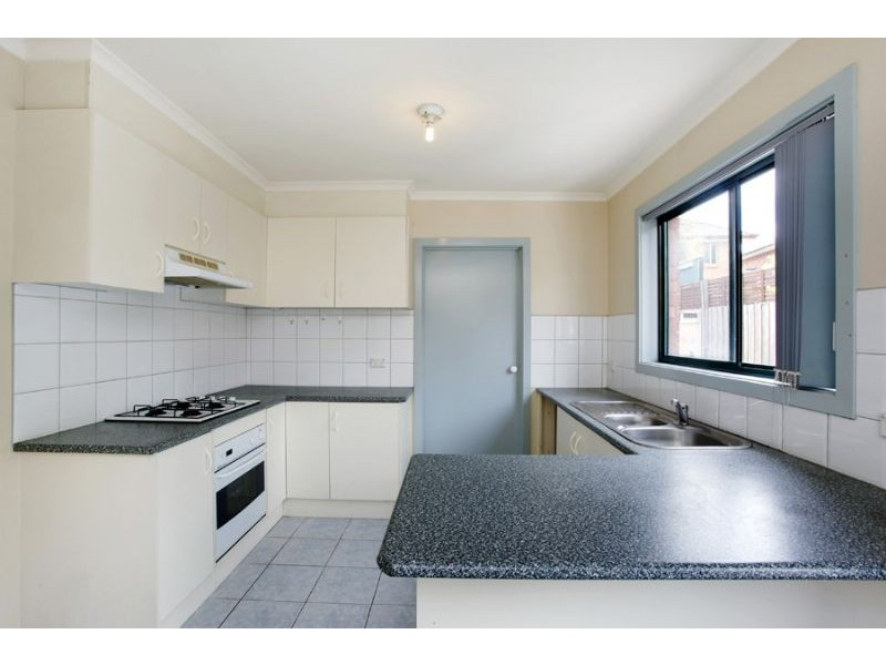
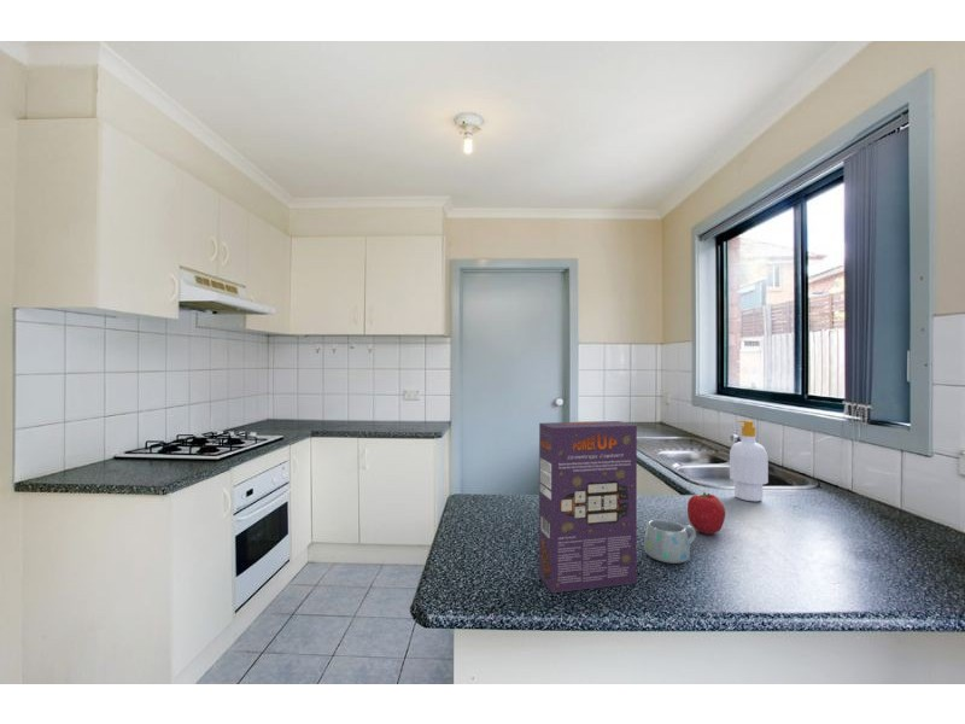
+ mug (672, 541)
+ cereal box (586, 501)
+ soap bottle (748, 459)
+ fruit (706, 510)
